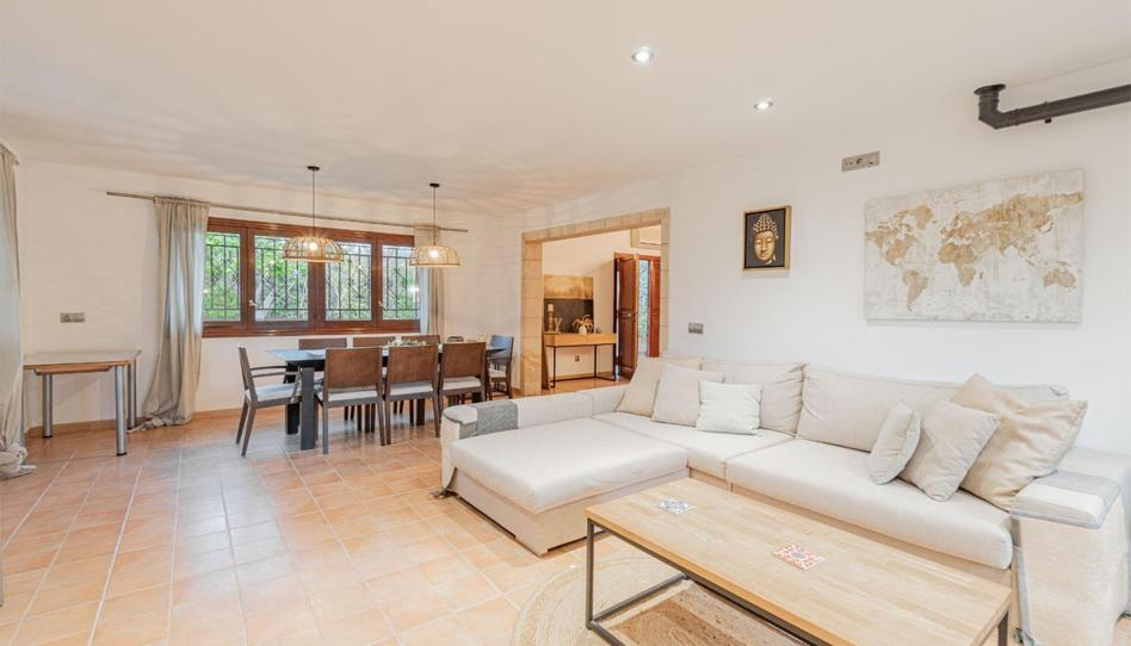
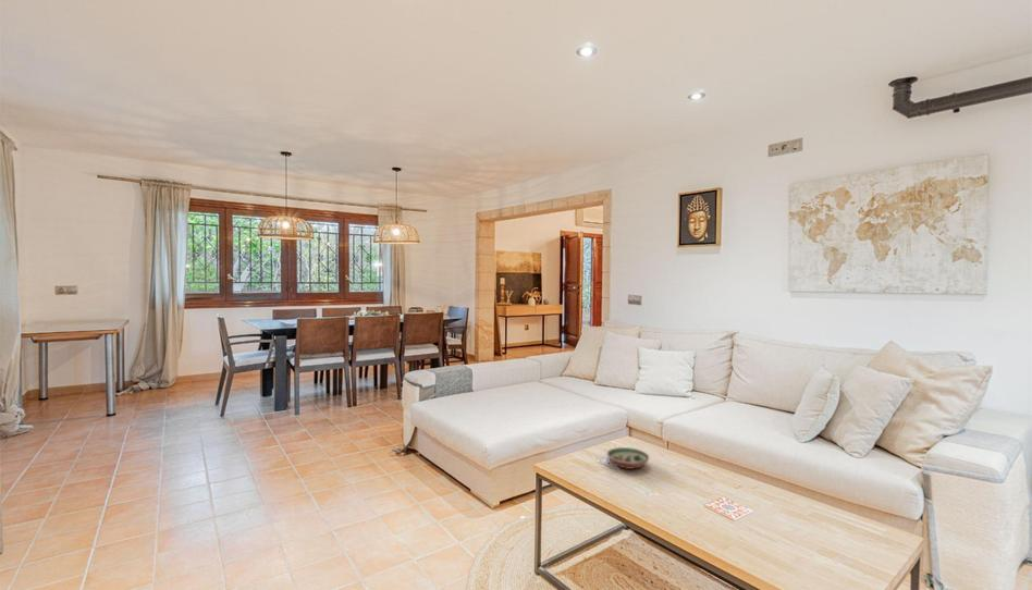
+ decorative bowl (627, 459)
